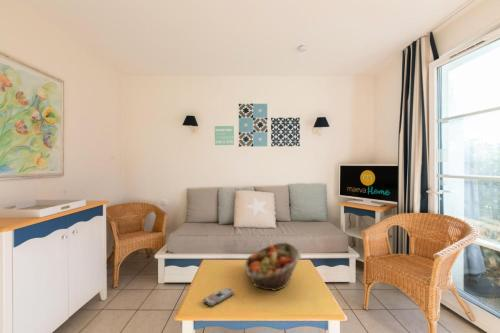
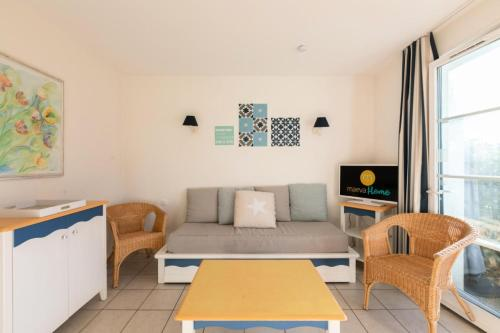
- fruit basket (272, 263)
- remote control (219, 296)
